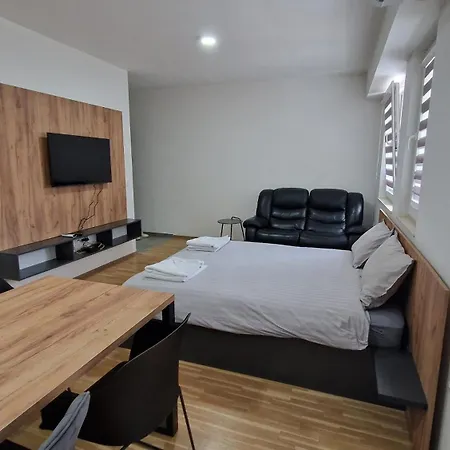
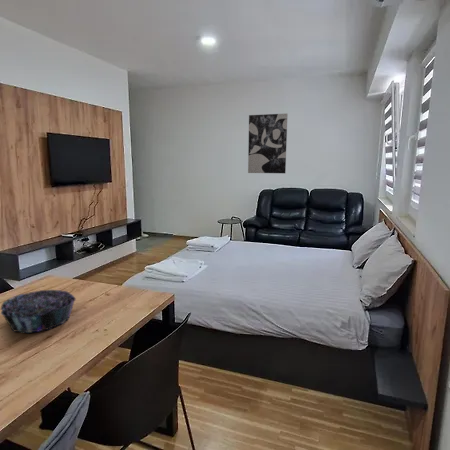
+ decorative bowl (38, 311)
+ wall art (267, 144)
